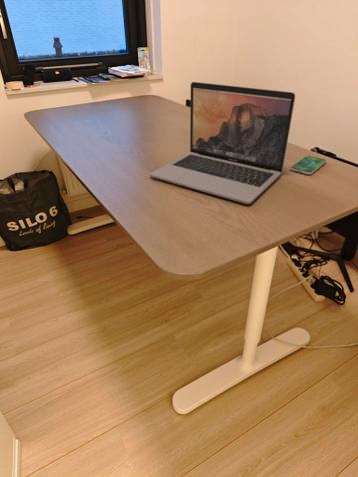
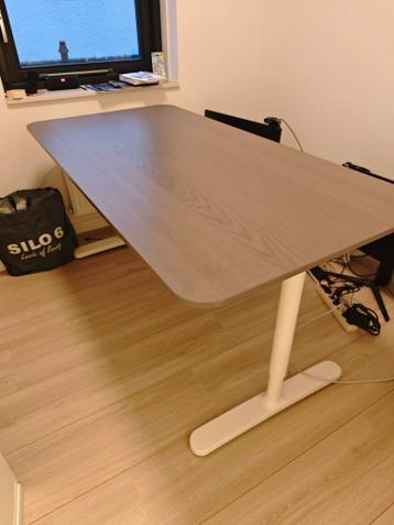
- smartphone (308, 164)
- laptop (217, 138)
